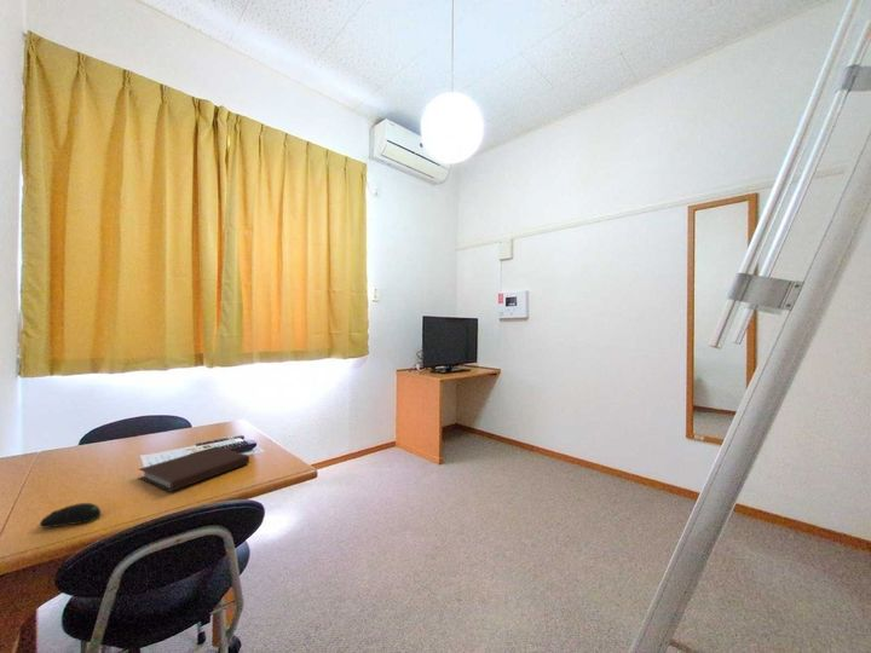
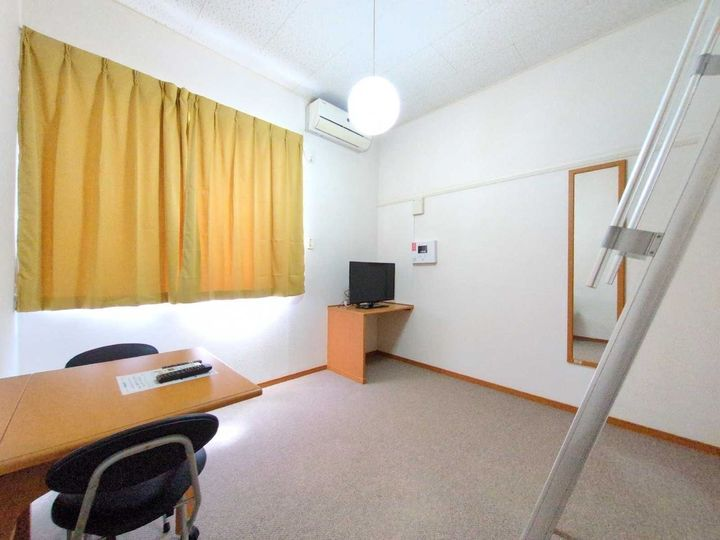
- computer mouse (71, 513)
- notebook (196, 466)
